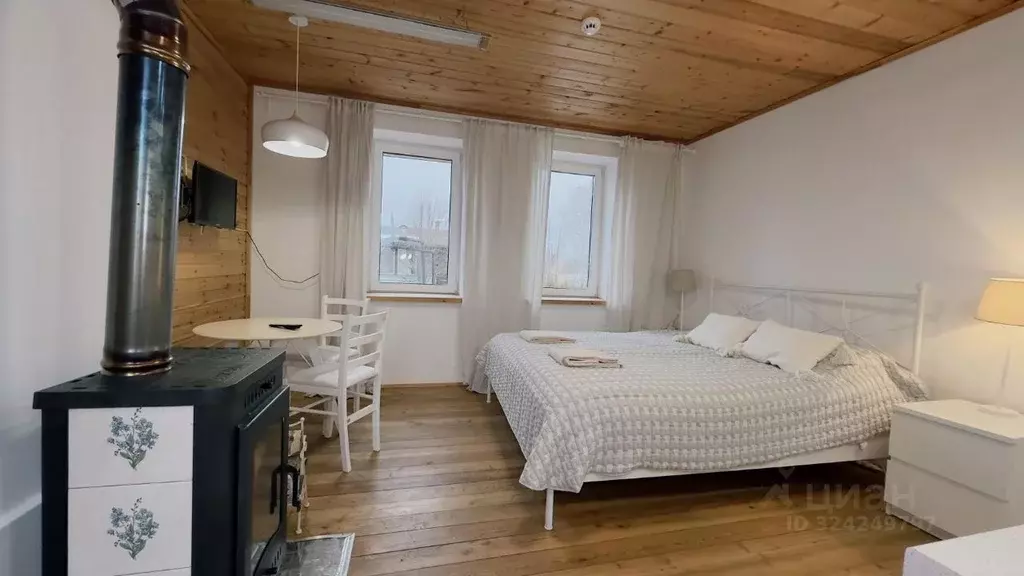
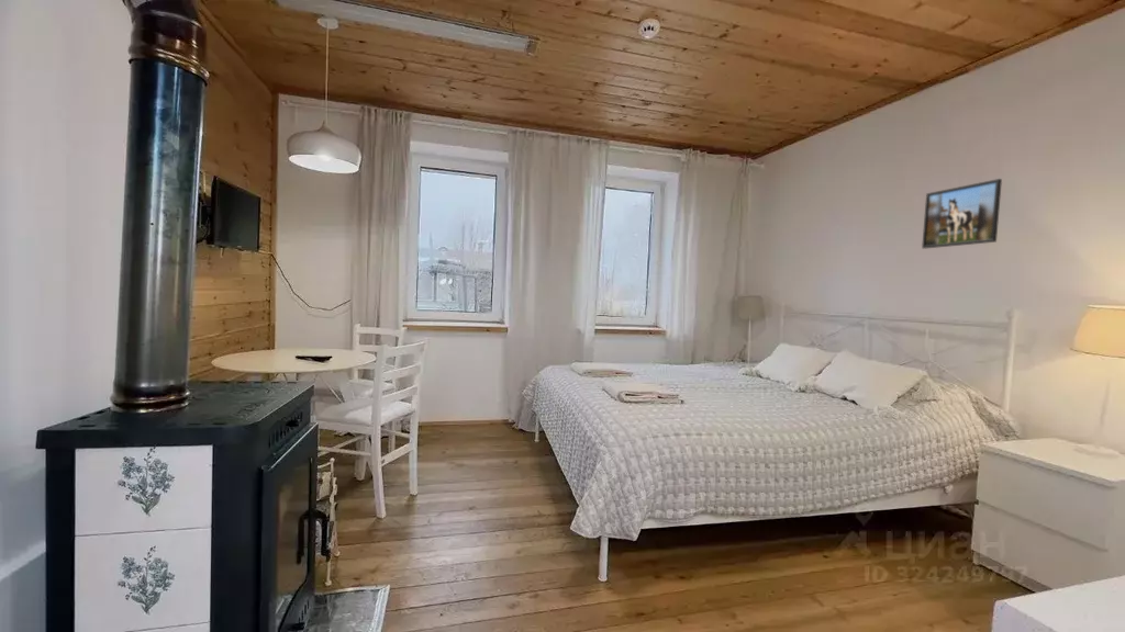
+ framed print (959, 215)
